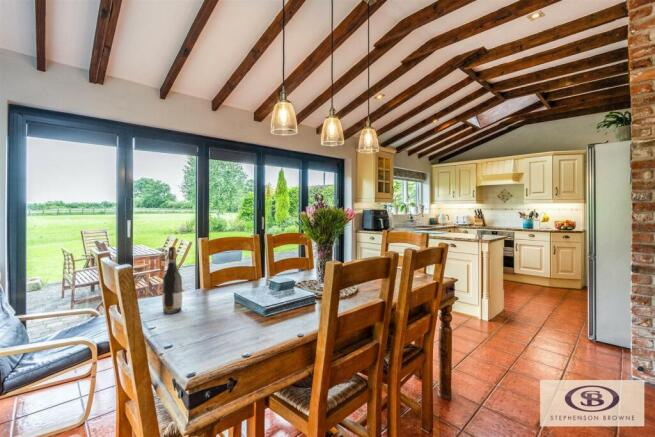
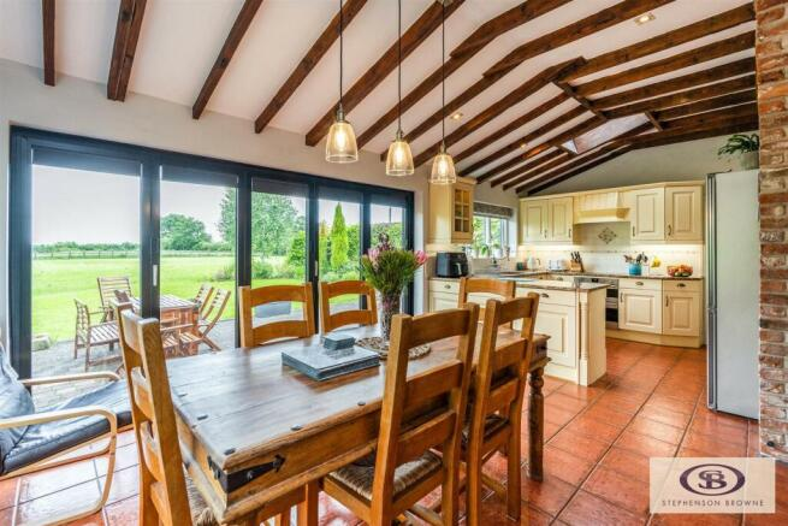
- wine bottle (172, 279)
